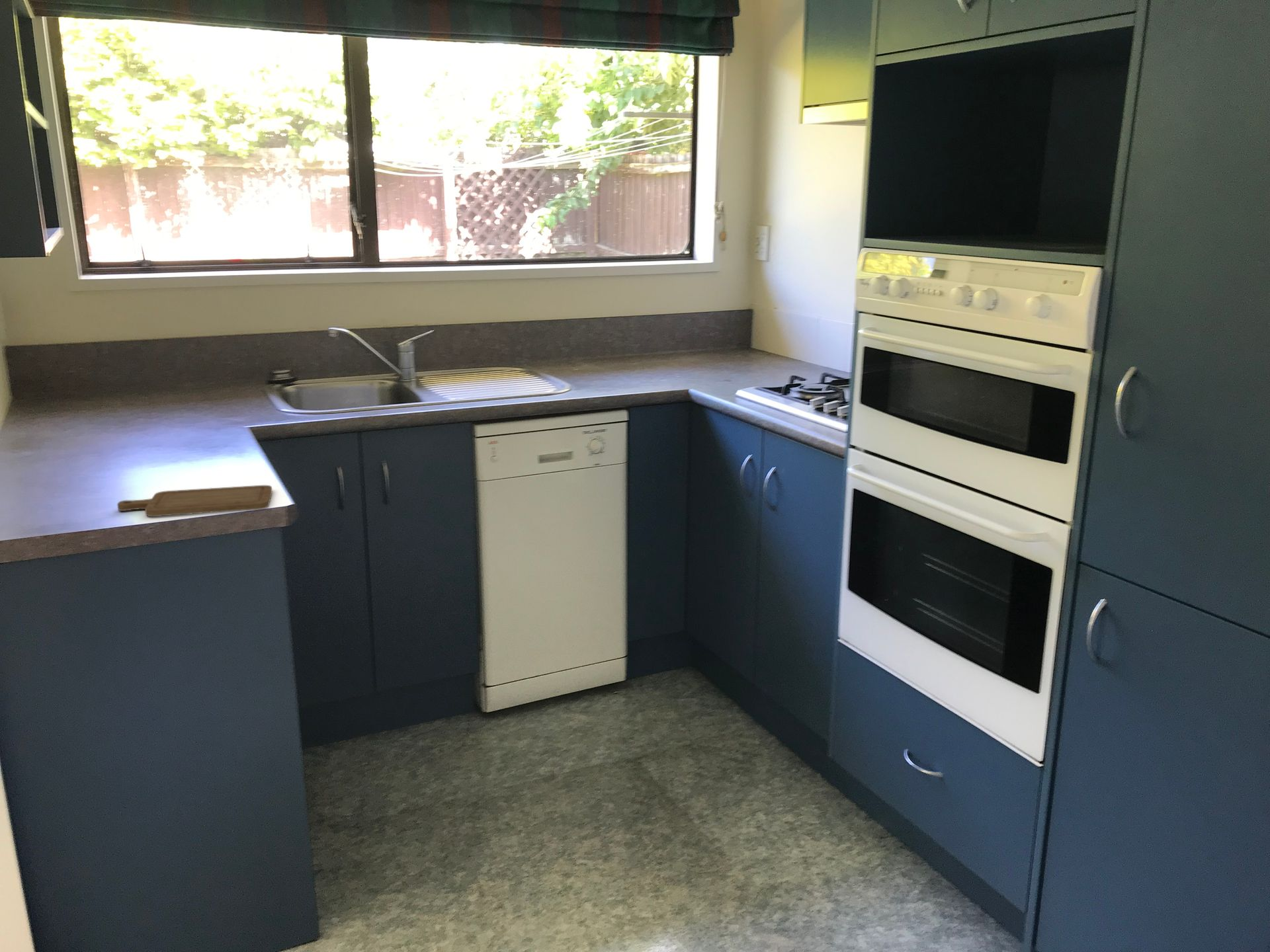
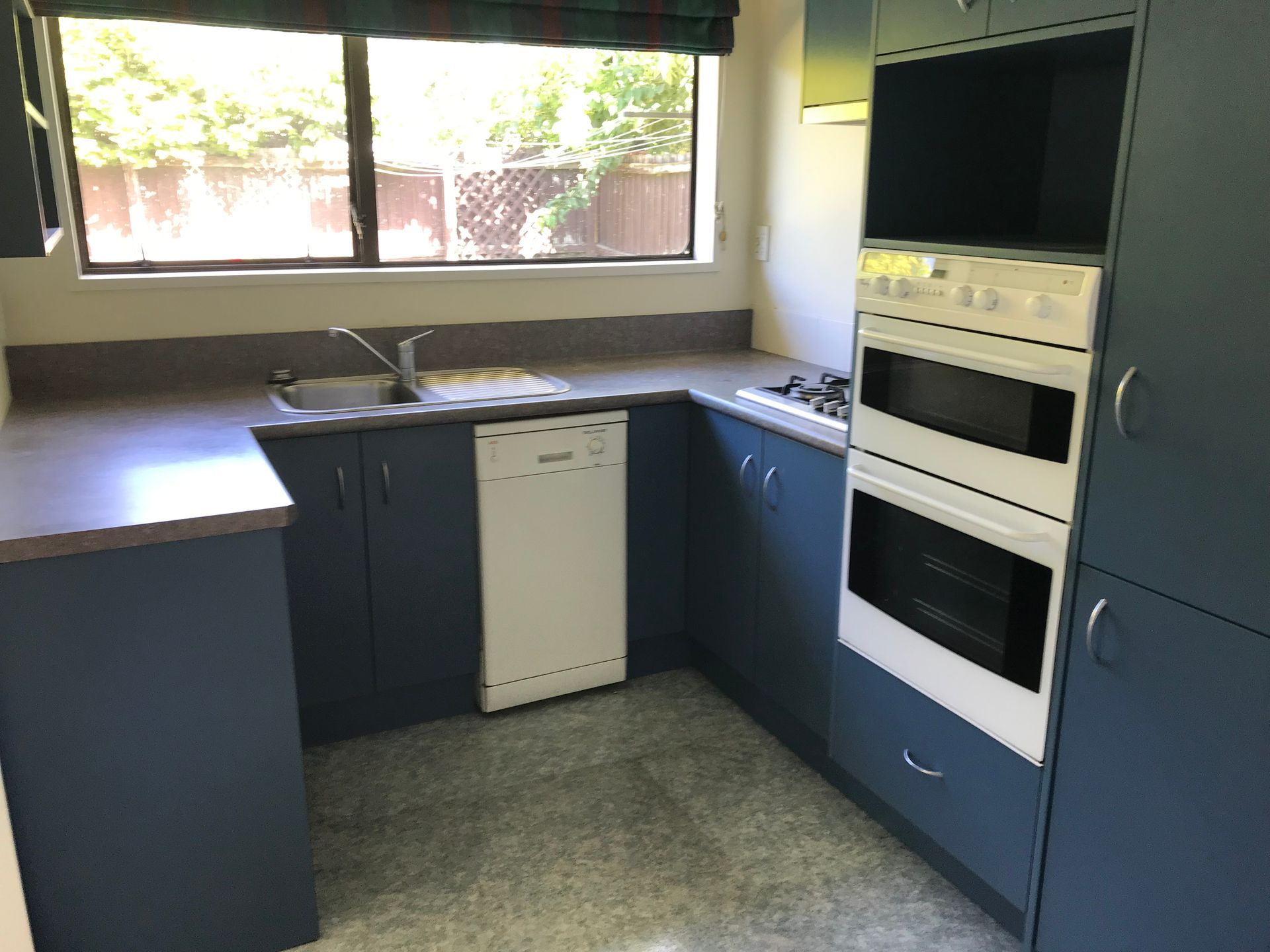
- chopping board (195, 500)
